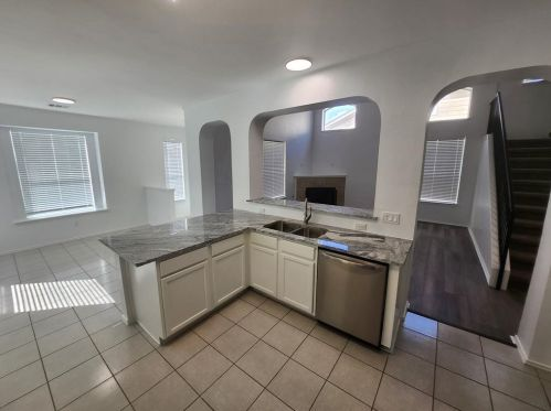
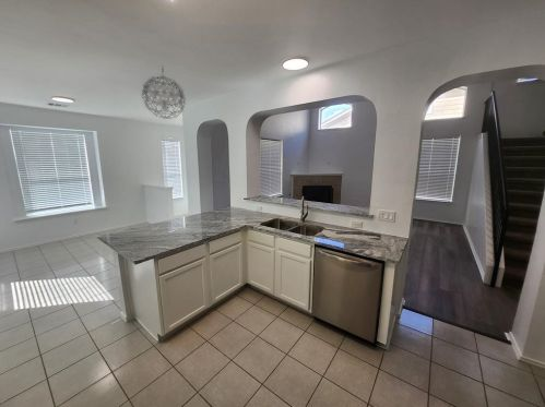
+ pendant light (164, 92)
